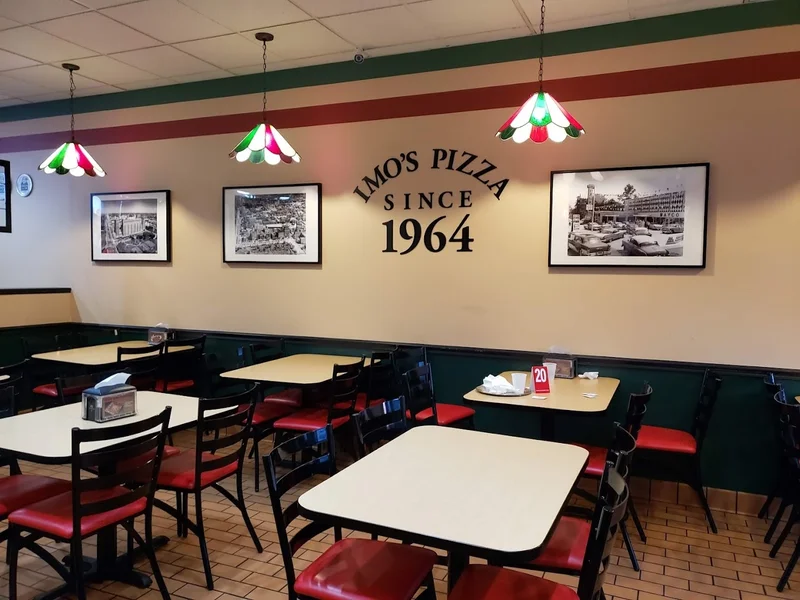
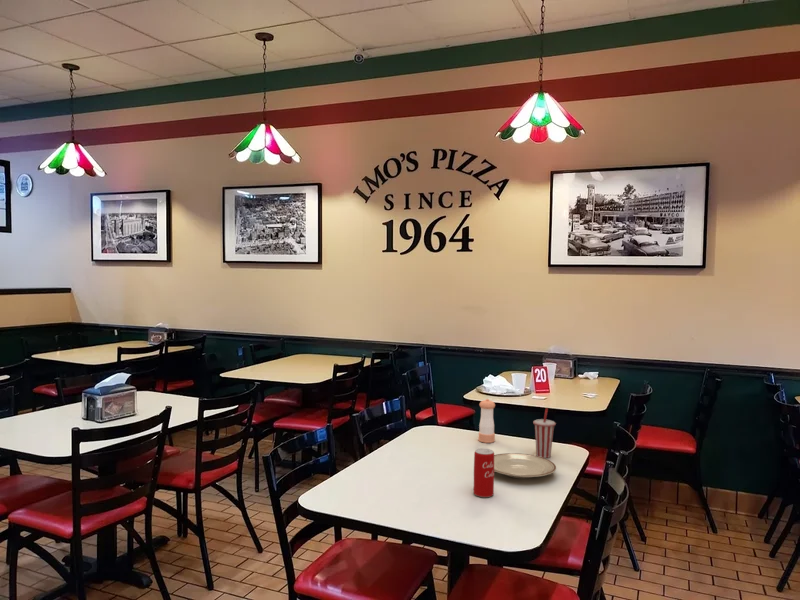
+ beverage can (483, 472)
+ pepper shaker (486, 419)
+ cup with straw (544, 432)
+ plate (519, 468)
